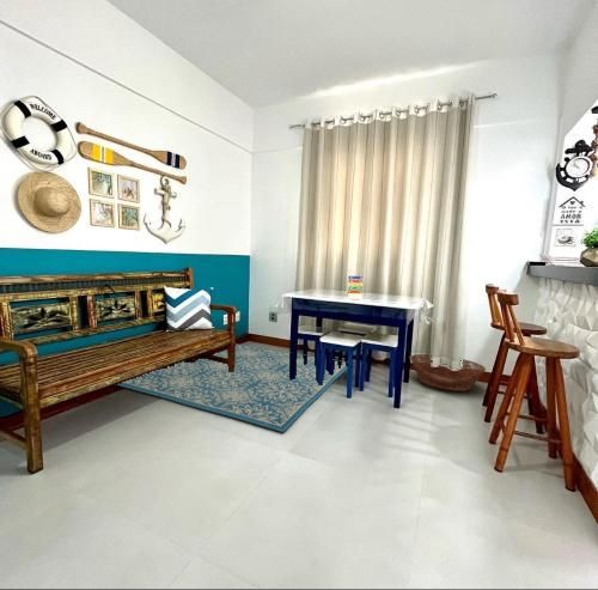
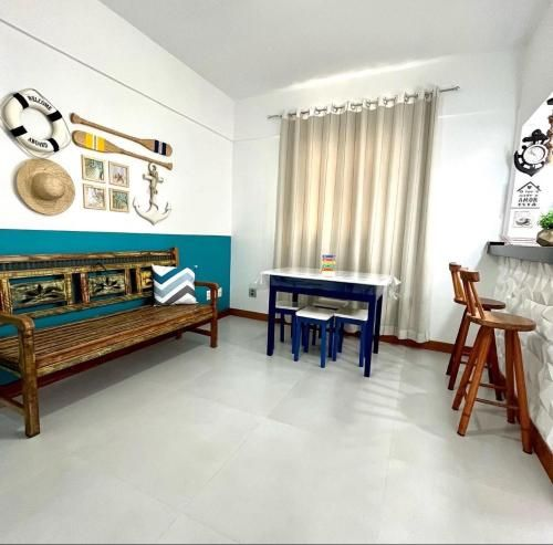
- basket (445, 372)
- rug (220, 366)
